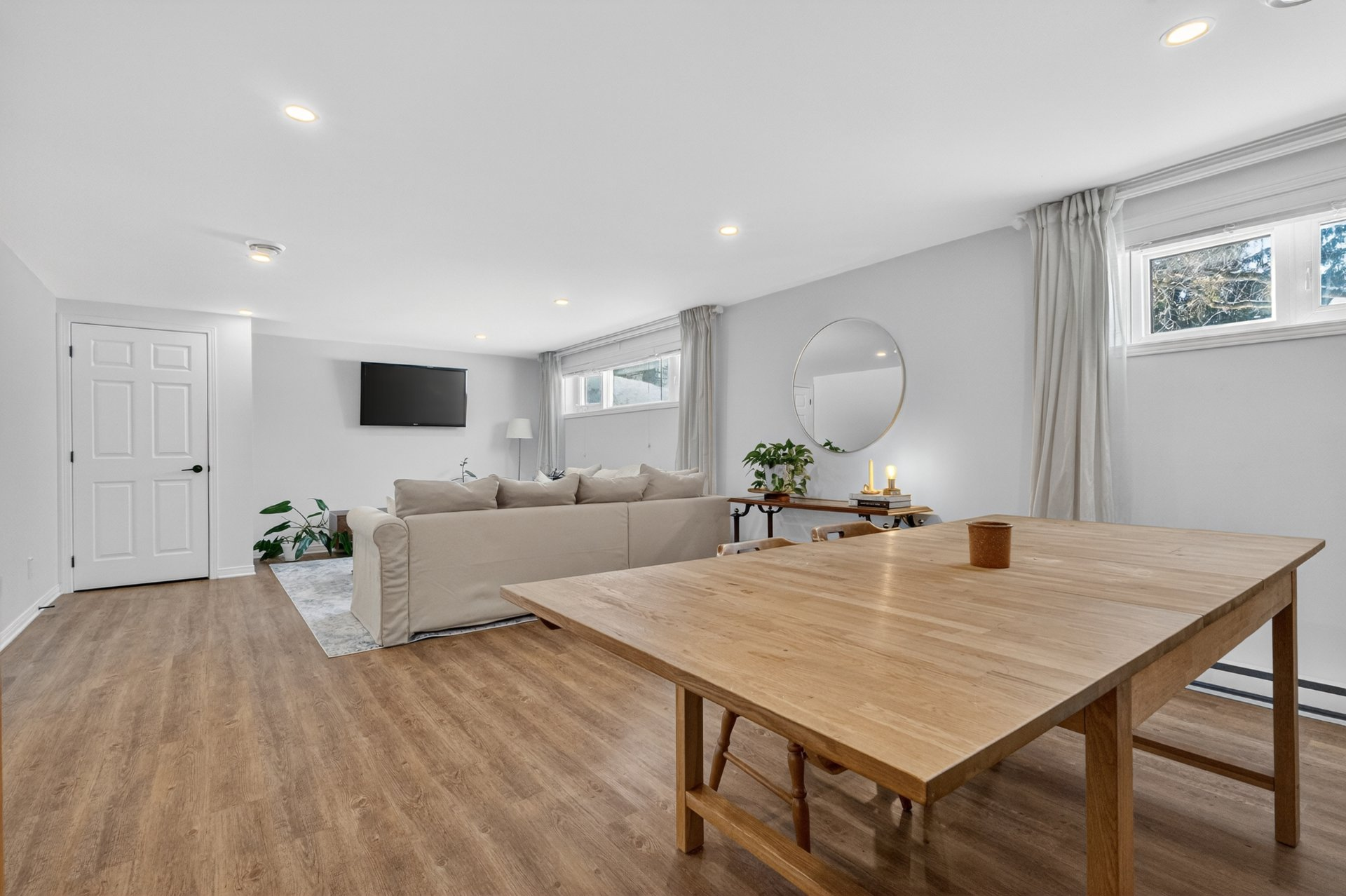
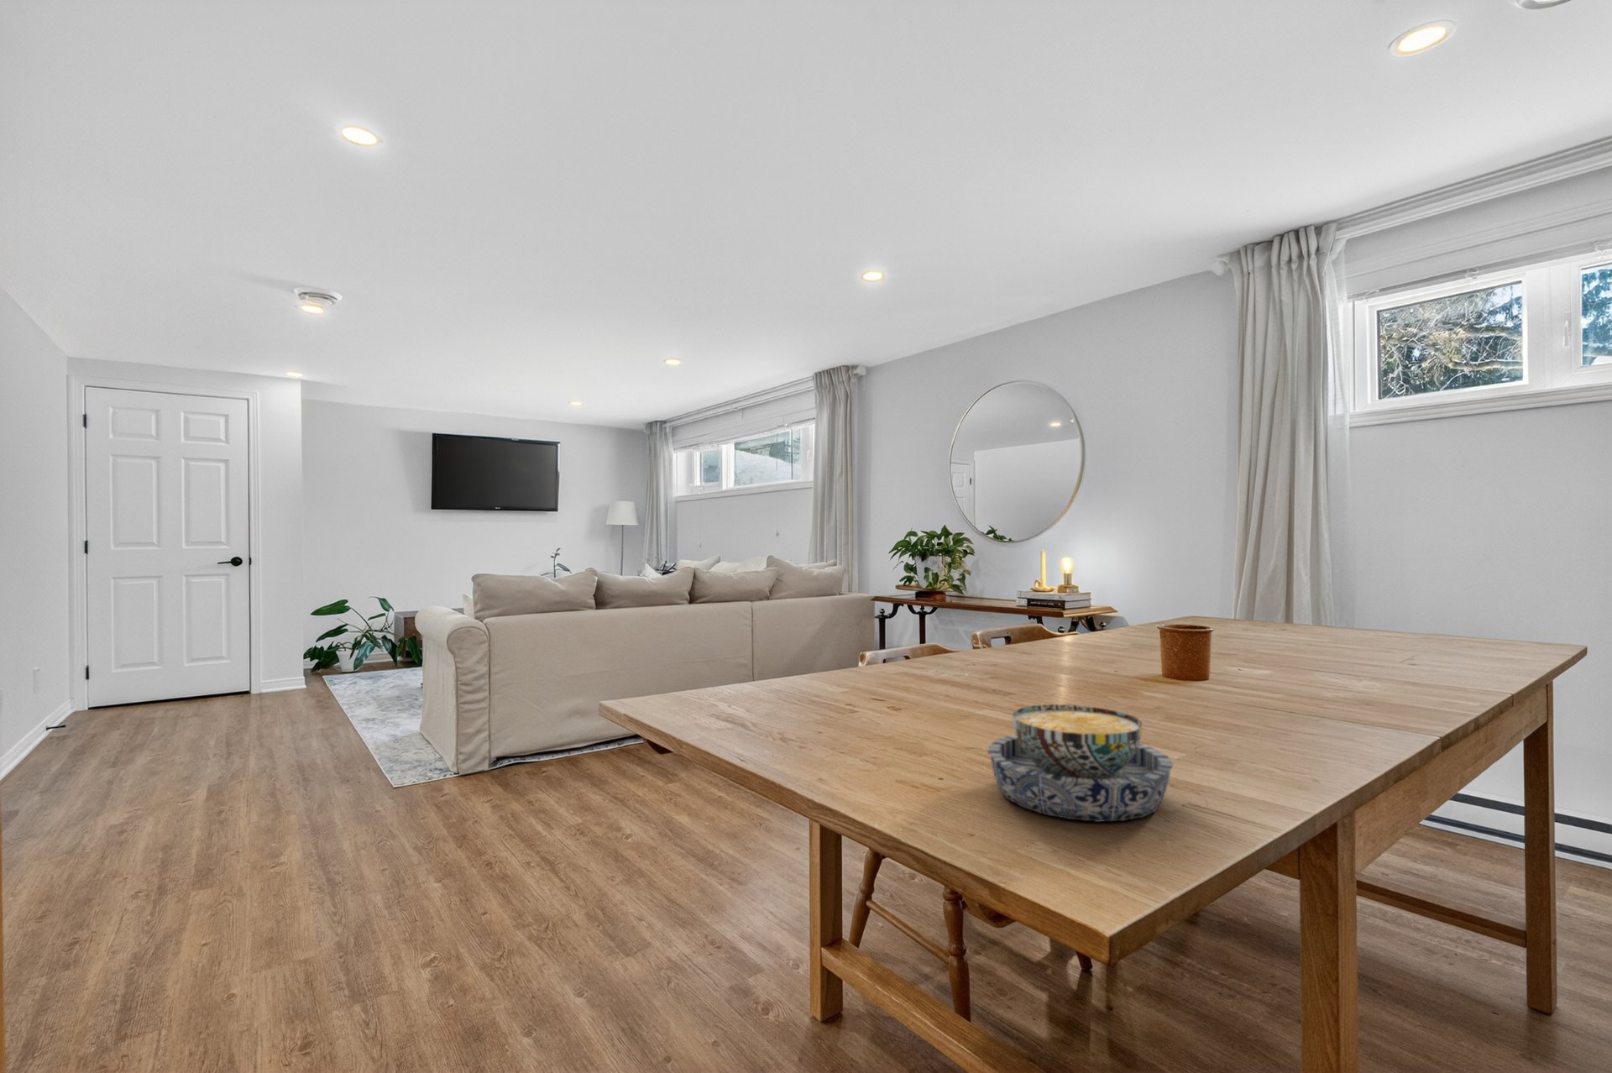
+ bowl (1077, 756)
